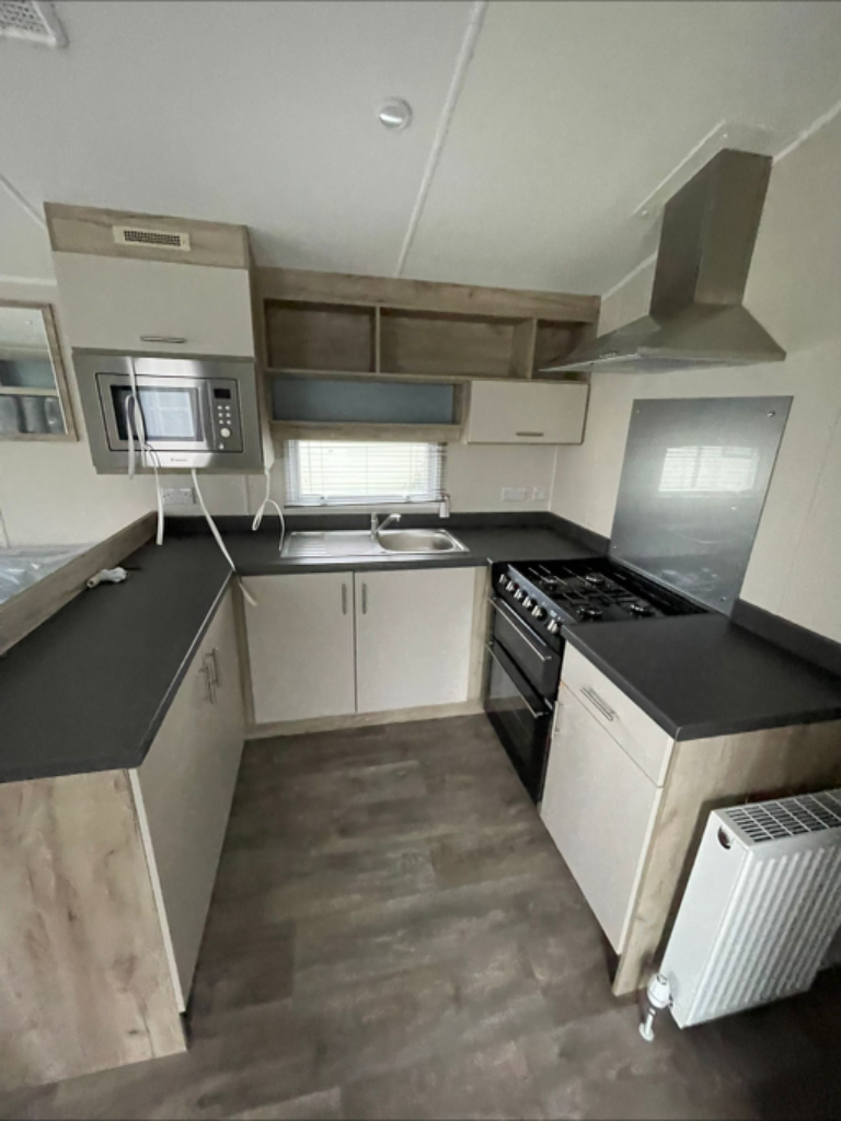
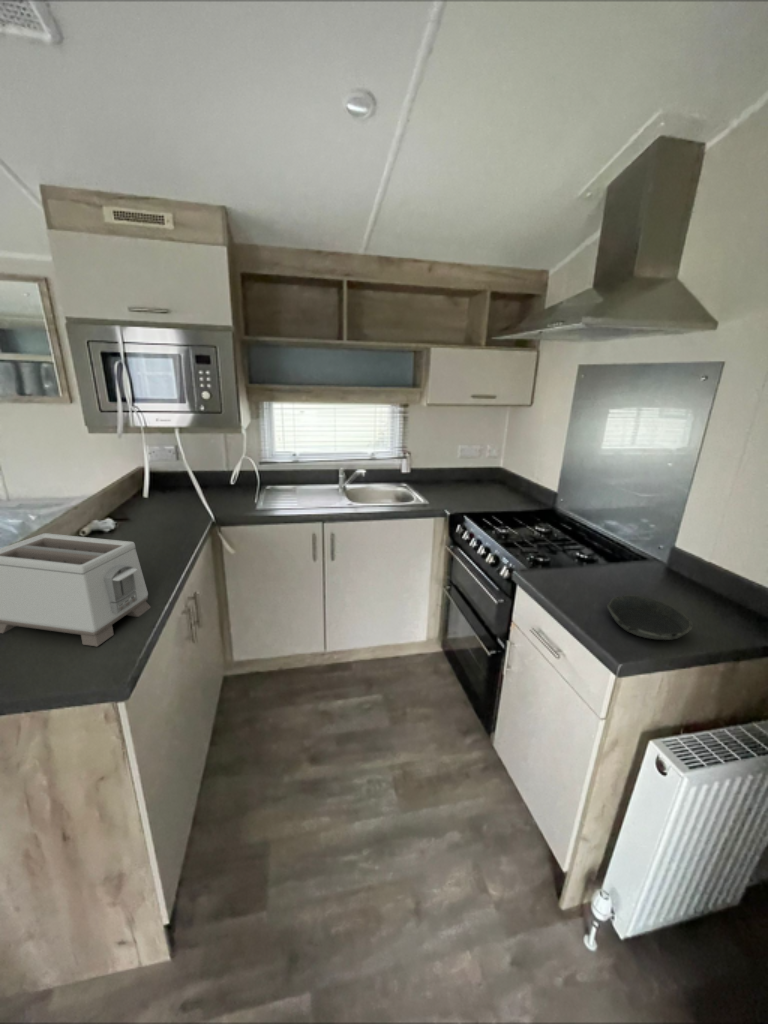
+ toaster (73, 585)
+ bowl (646, 619)
